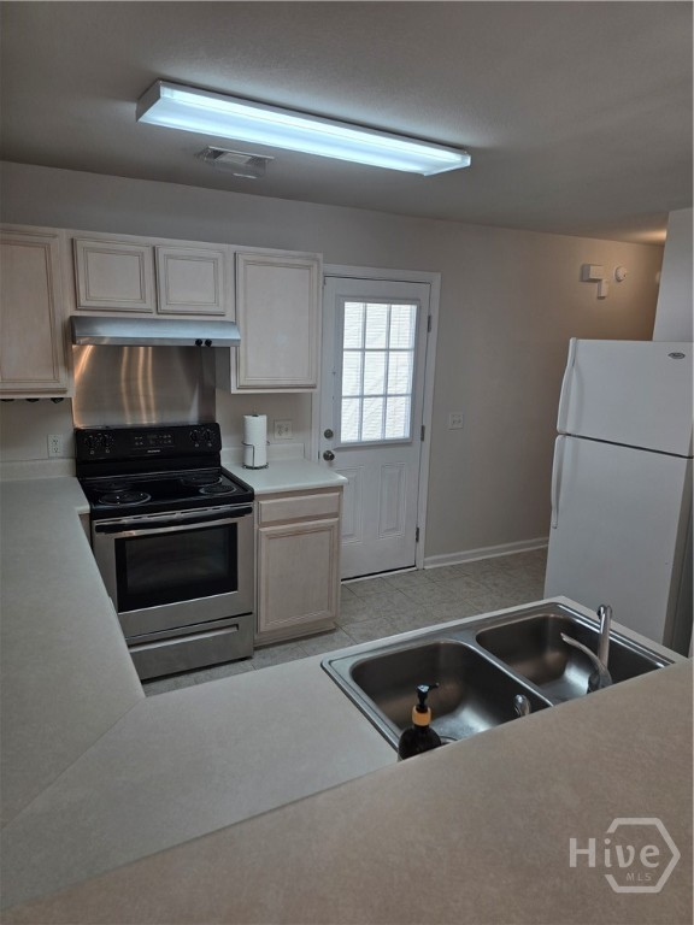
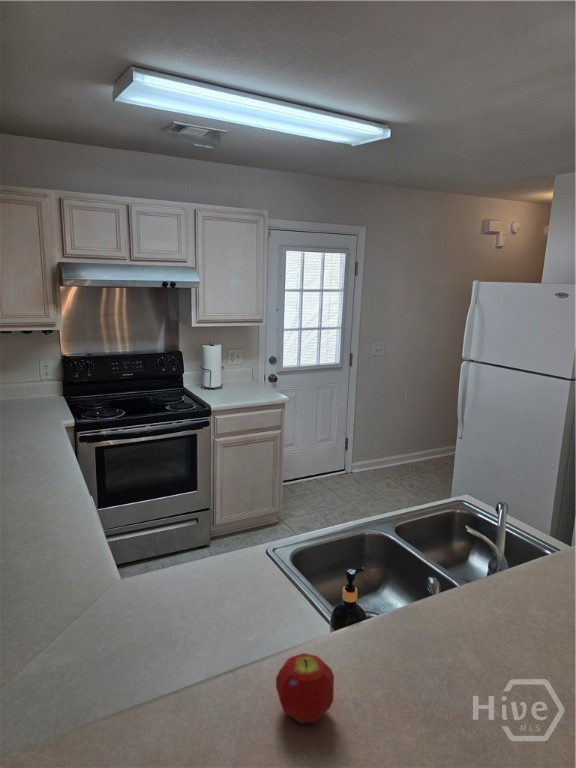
+ fruit (306, 684)
